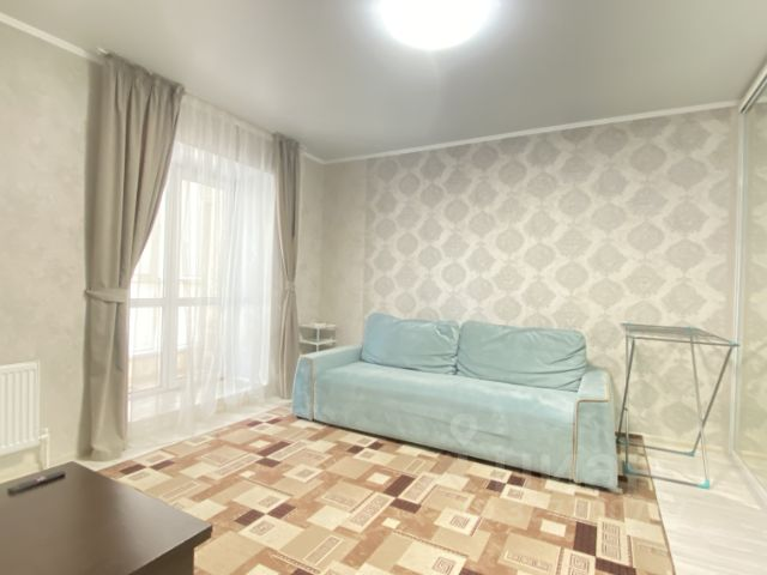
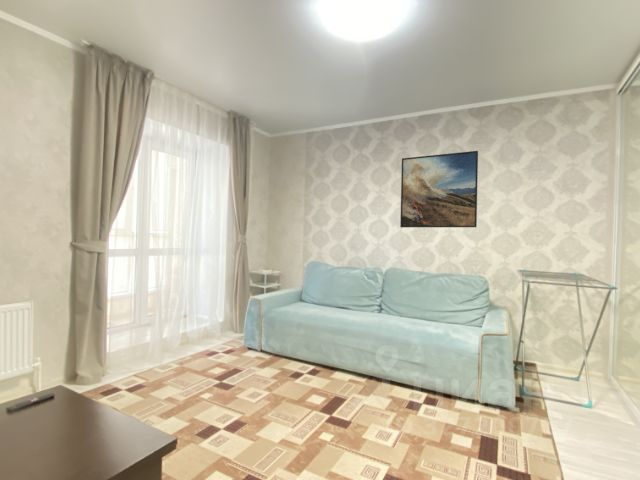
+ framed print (437, 191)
